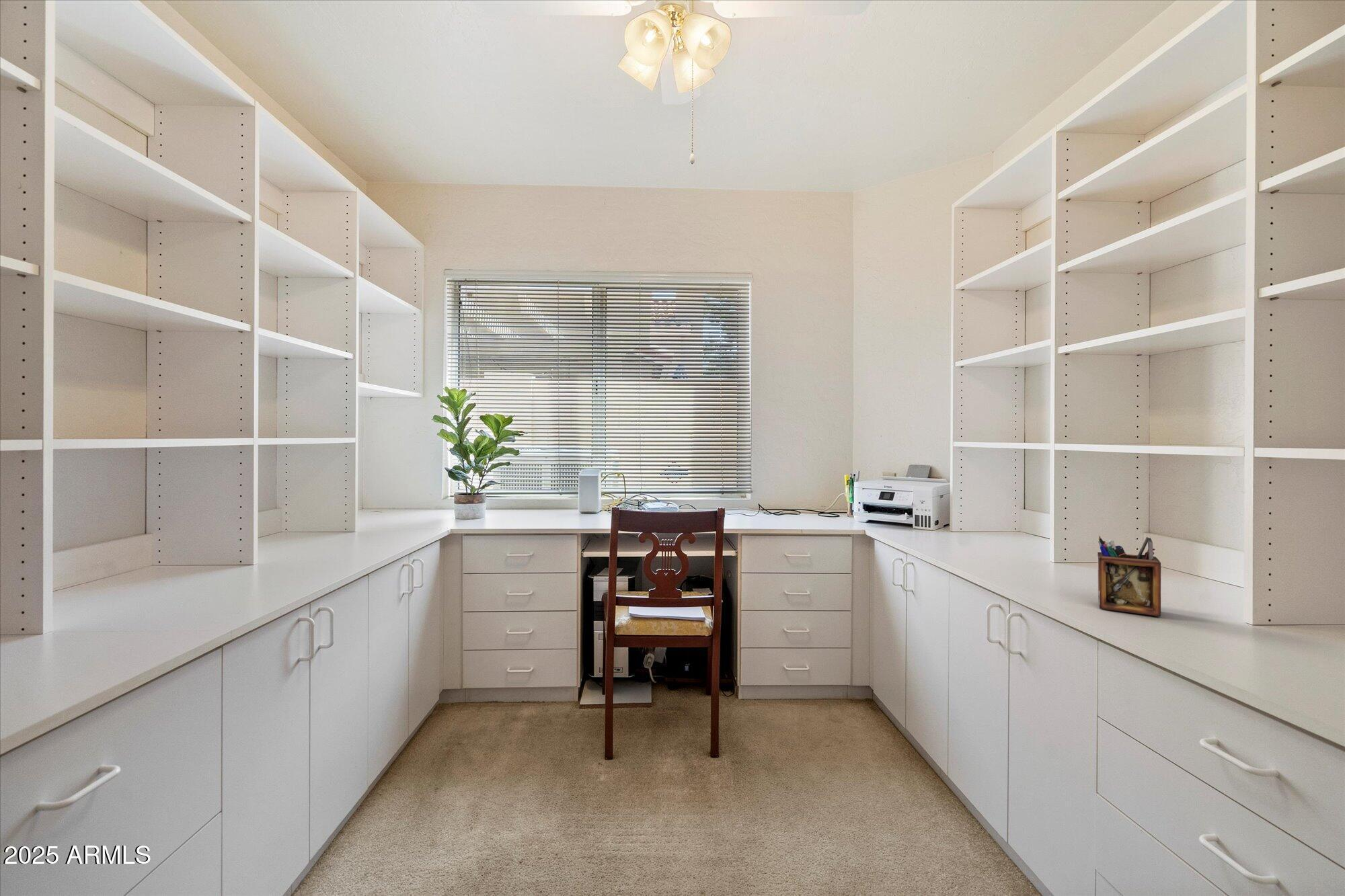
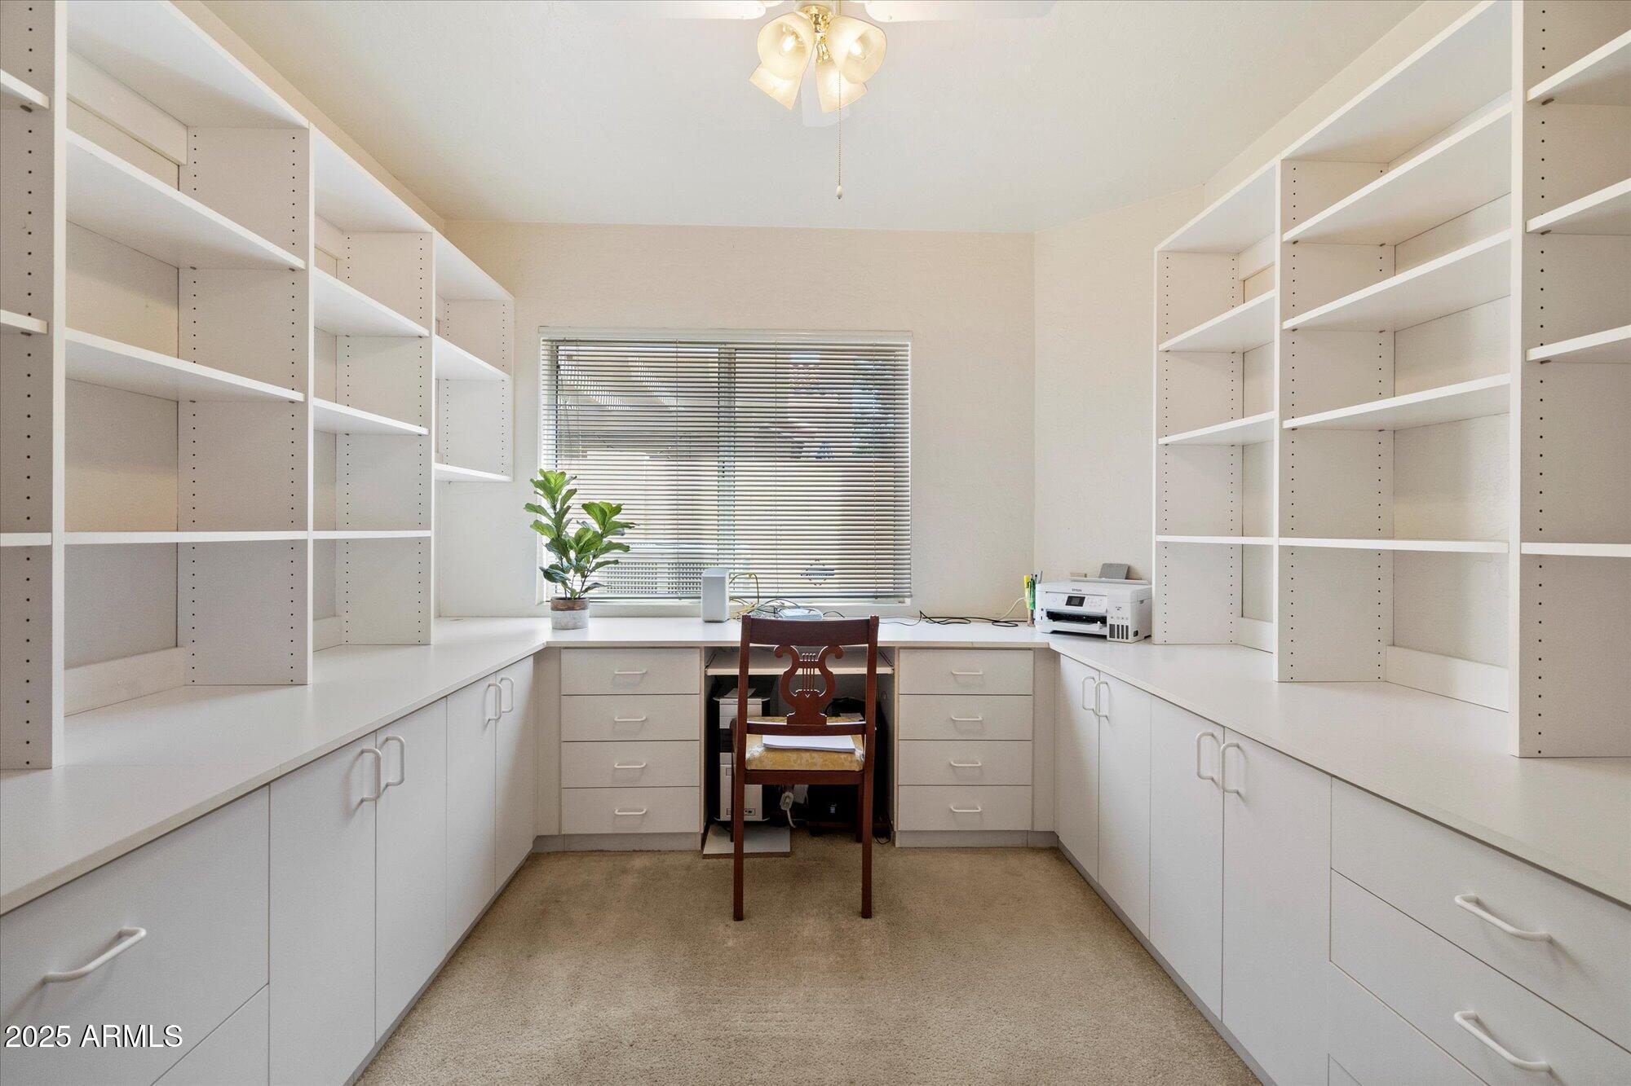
- desk organizer (1127, 573)
